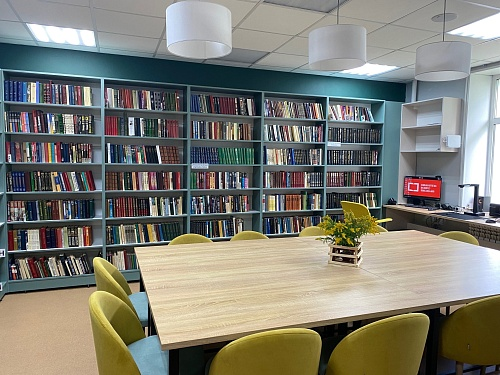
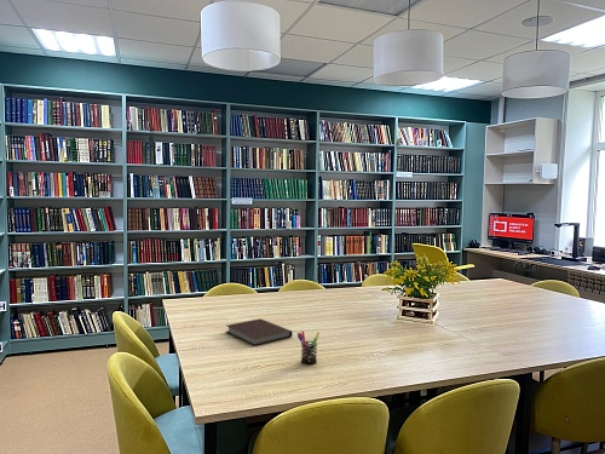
+ notebook (258, 331)
+ pen holder (309, 346)
